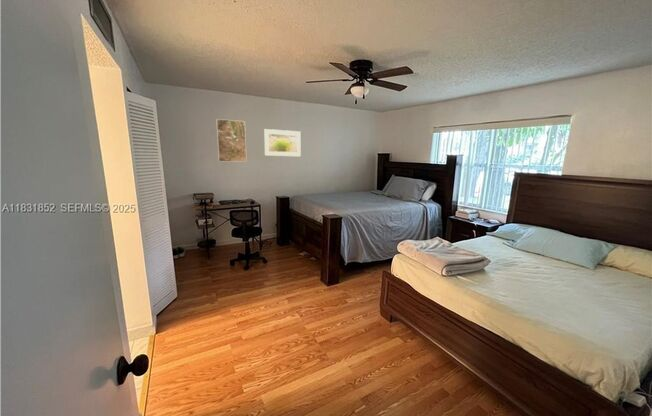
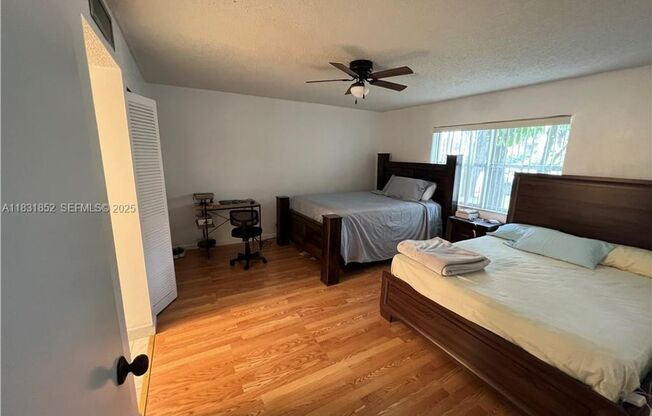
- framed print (283, 143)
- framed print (231, 141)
